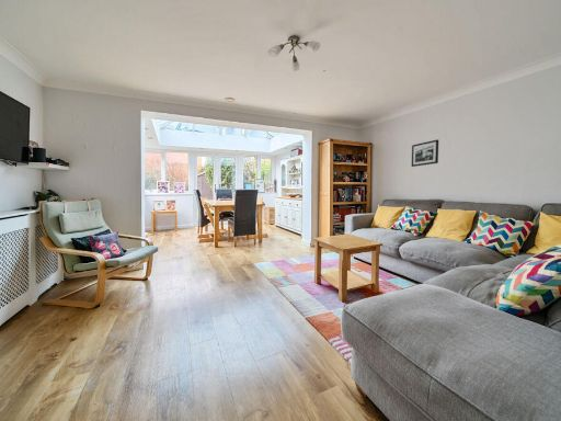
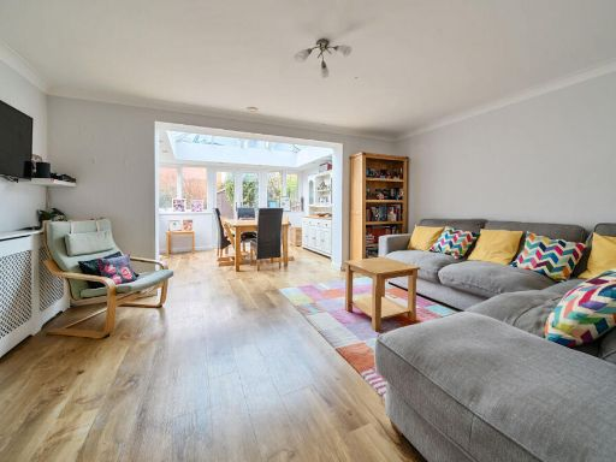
- picture frame (424, 153)
